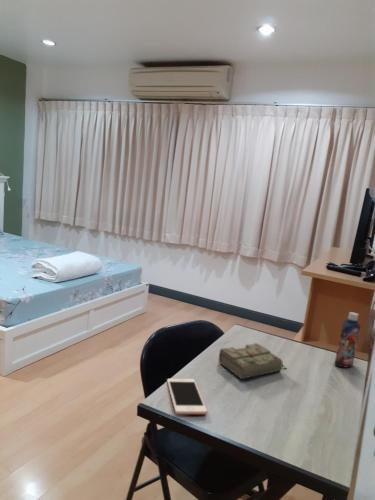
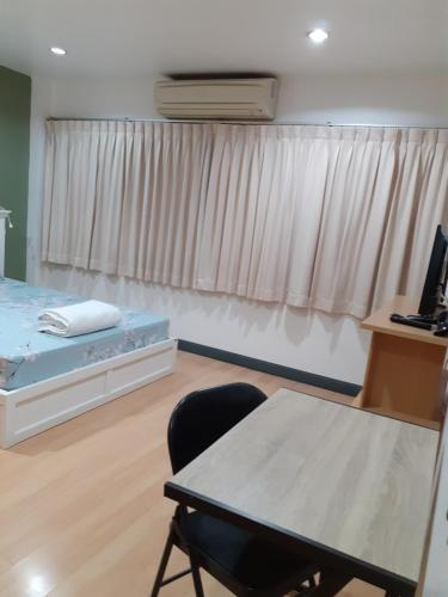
- cell phone (185, 395)
- bottle (348, 339)
- diary (252, 360)
